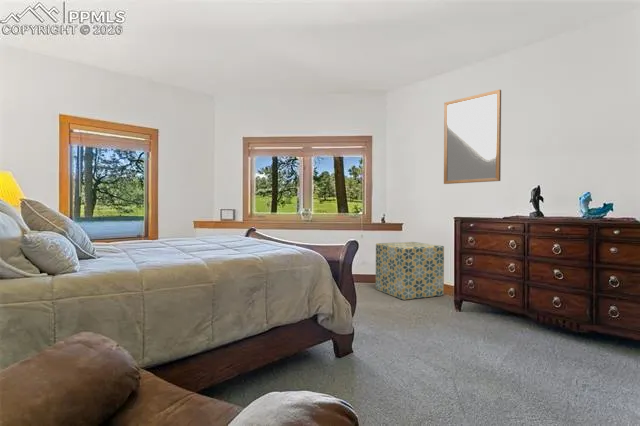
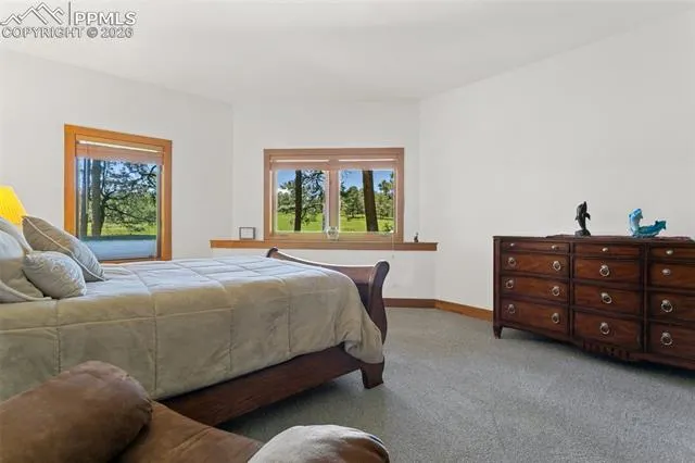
- storage ottoman (408, 268)
- home mirror (470, 139)
